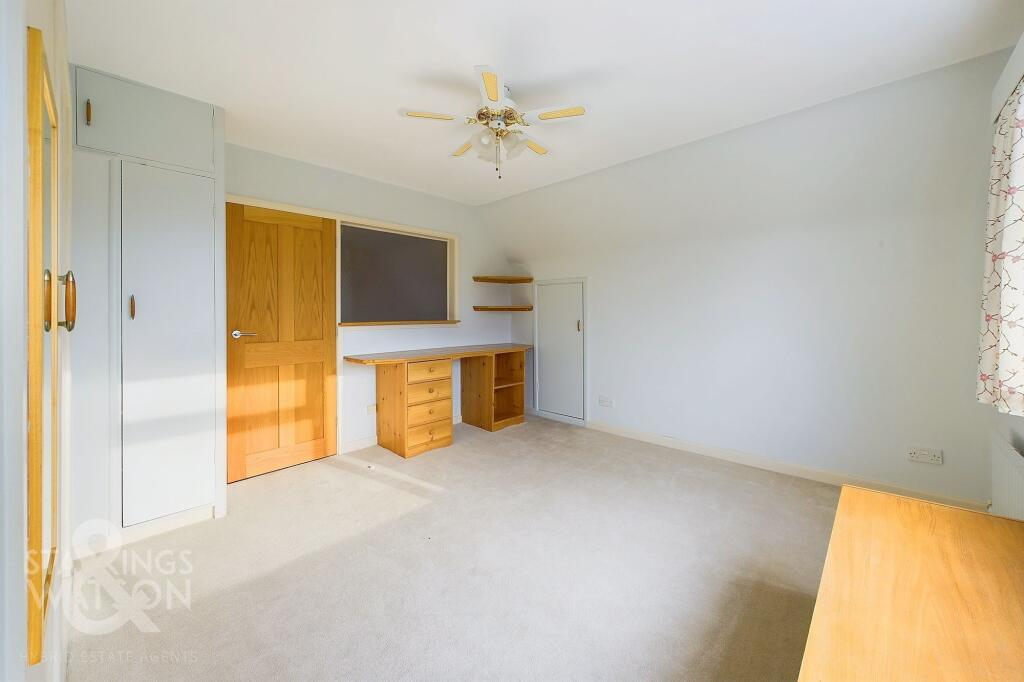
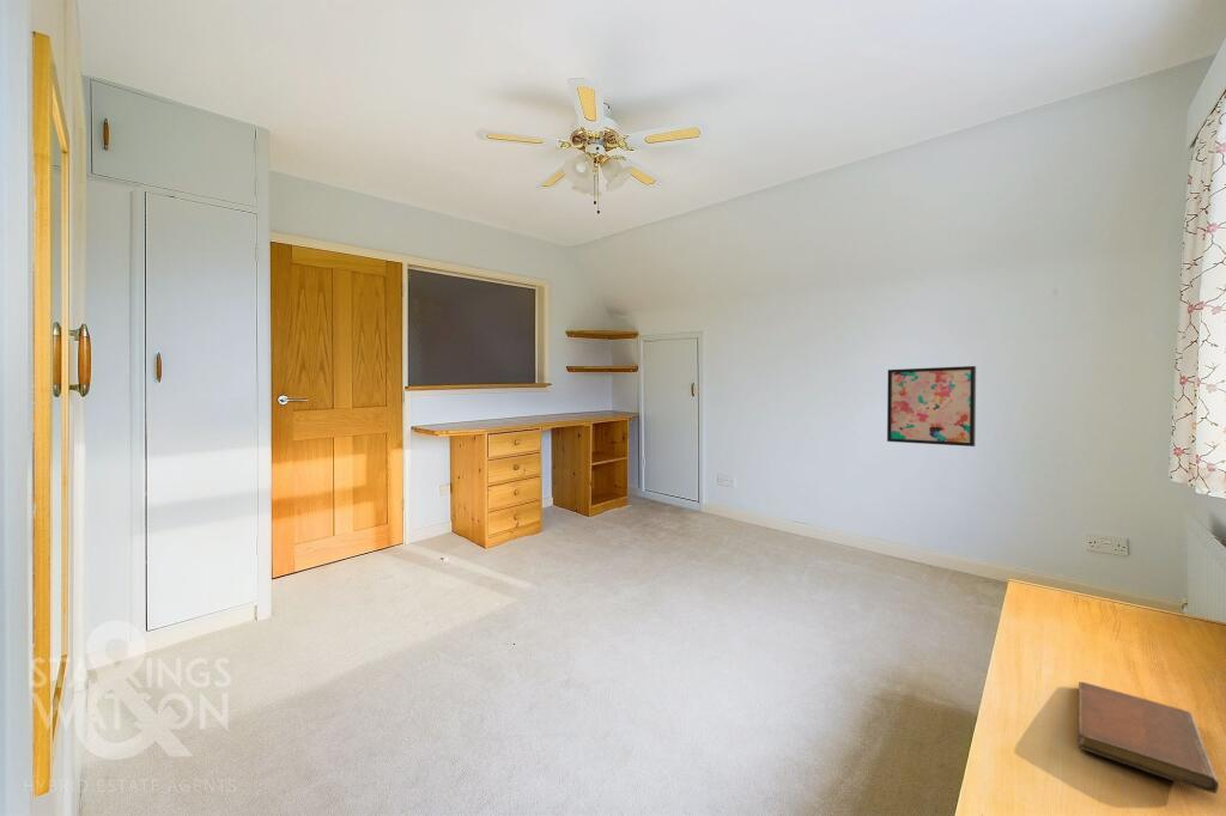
+ wall art (929, 406)
+ notebook (1137, 729)
